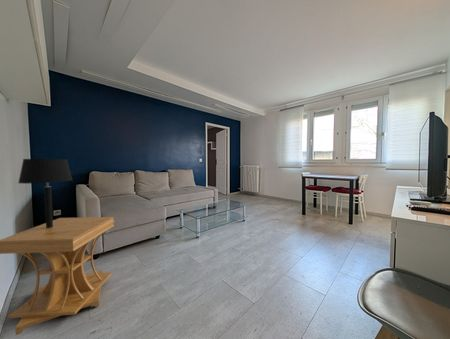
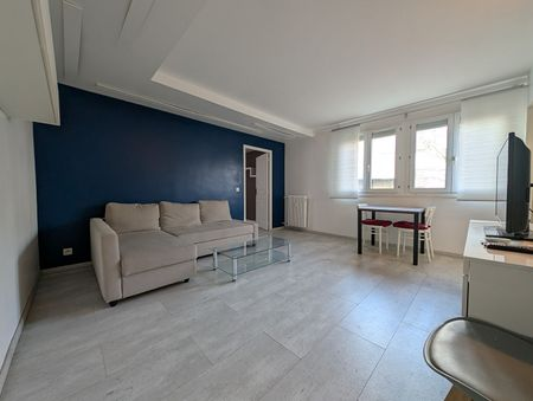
- table lamp (48, 193)
- side table (66, 263)
